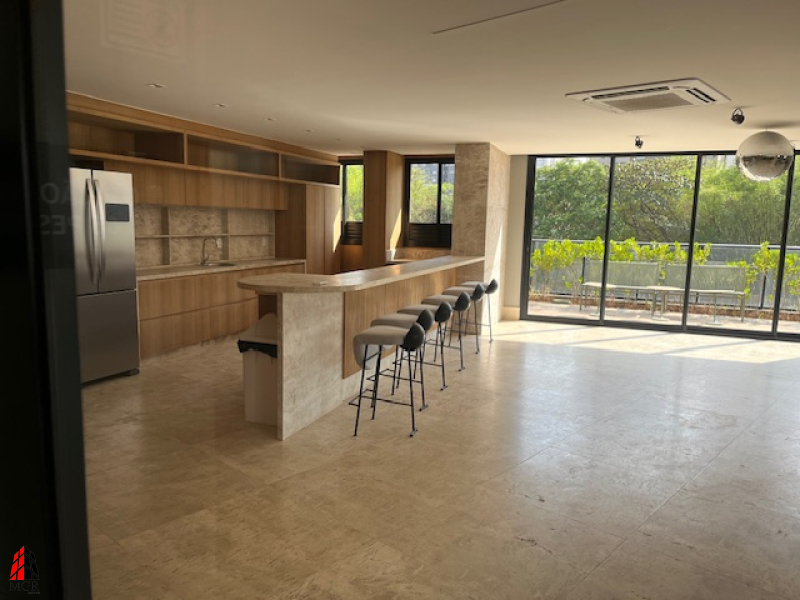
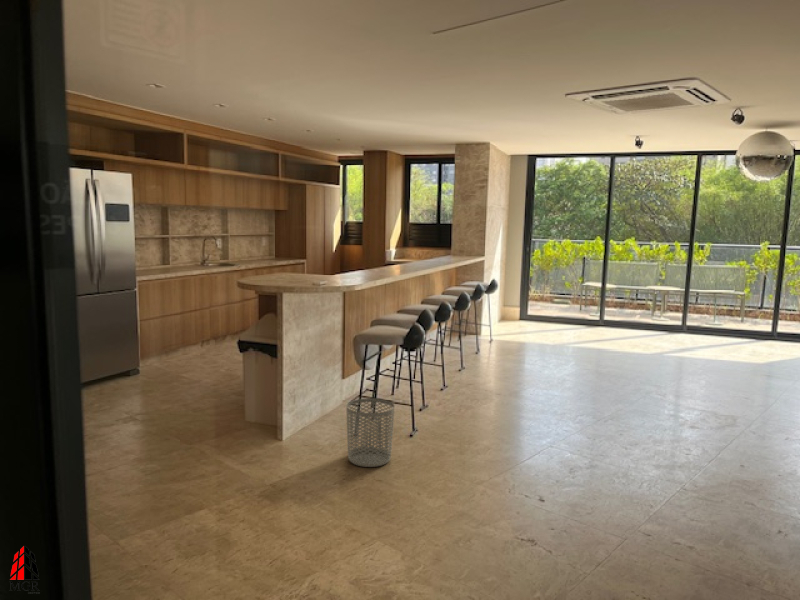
+ waste bin (369, 432)
